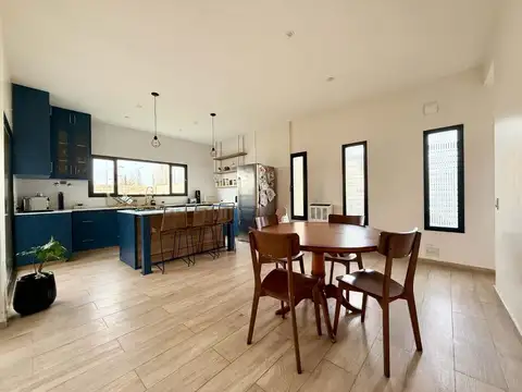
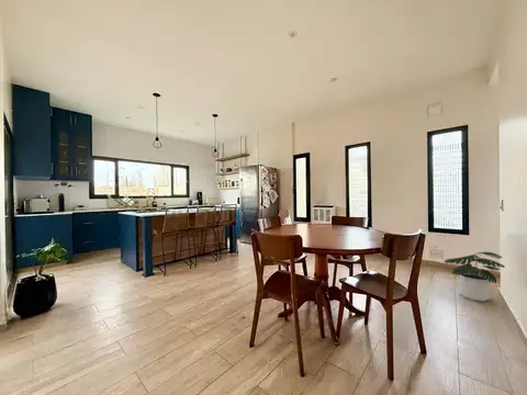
+ potted plant (472, 274)
